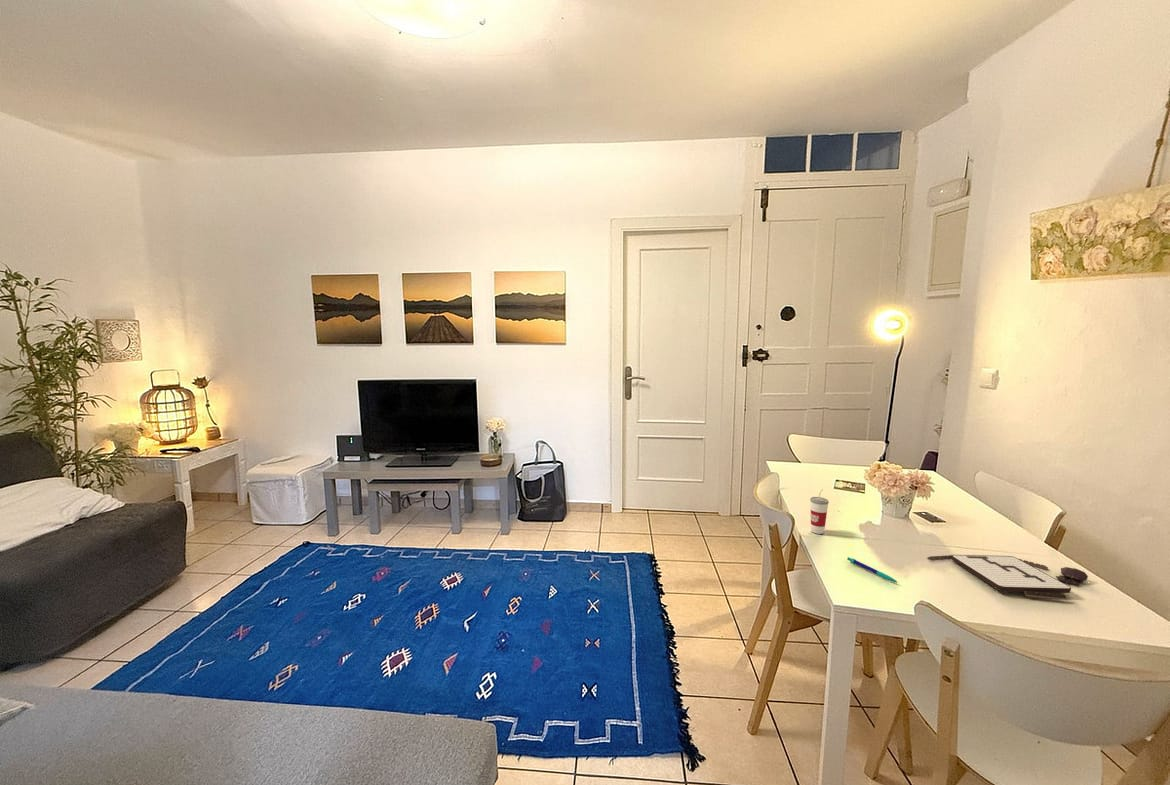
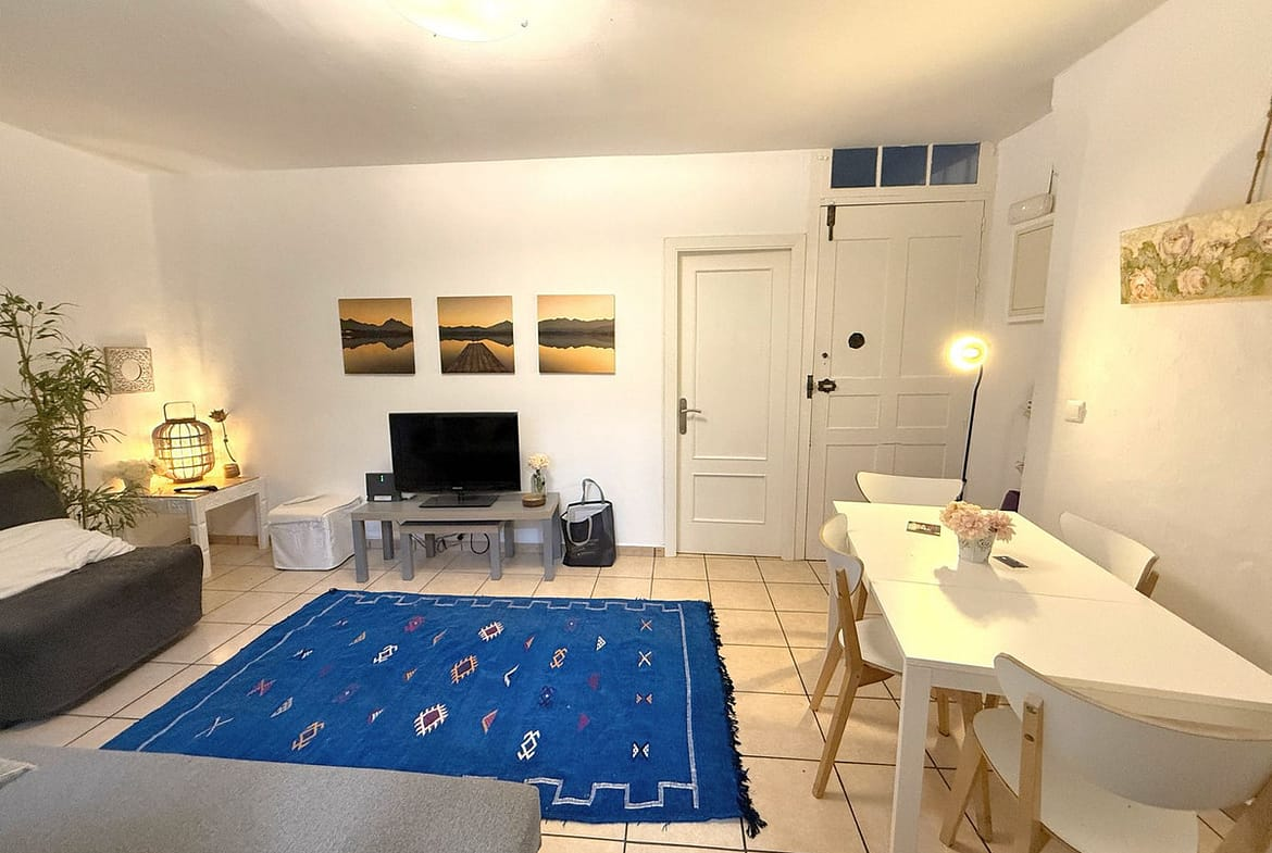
- pen (871, 569)
- board game (1017, 572)
- cup (818, 509)
